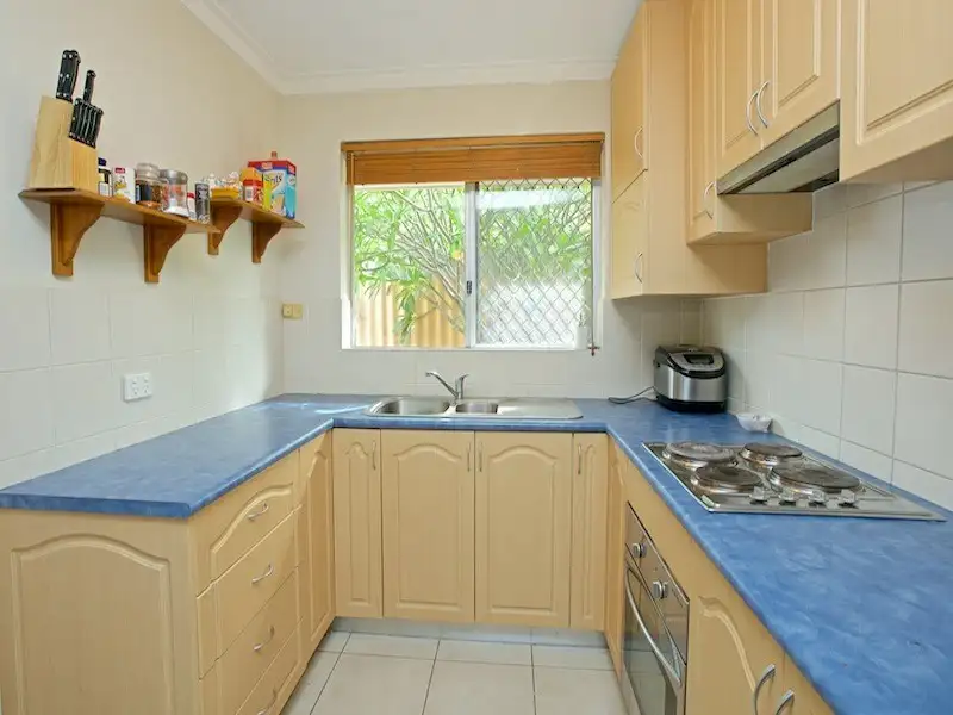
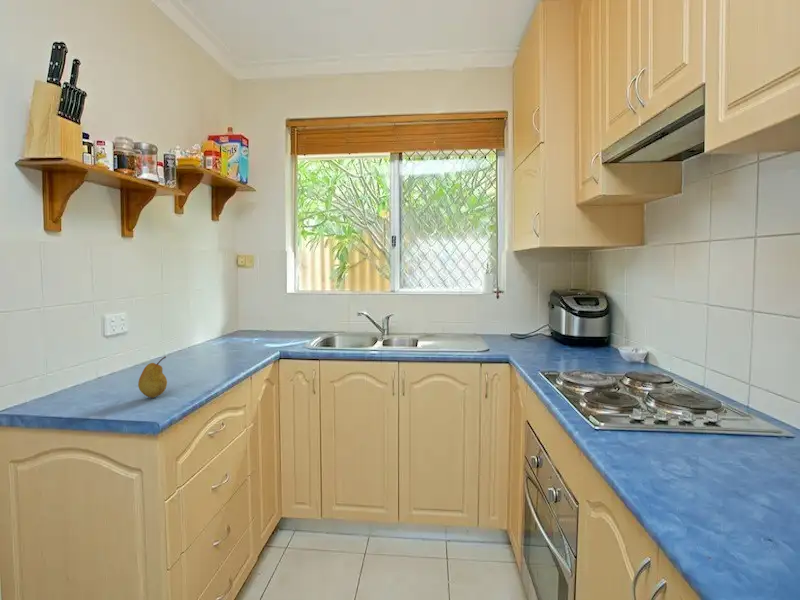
+ fruit (152, 377)
